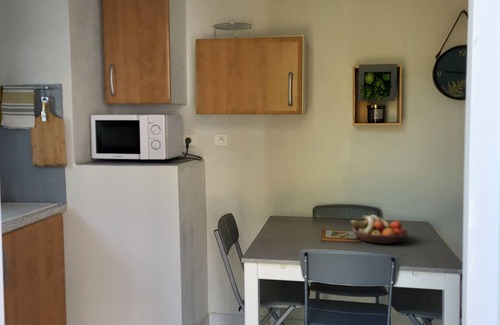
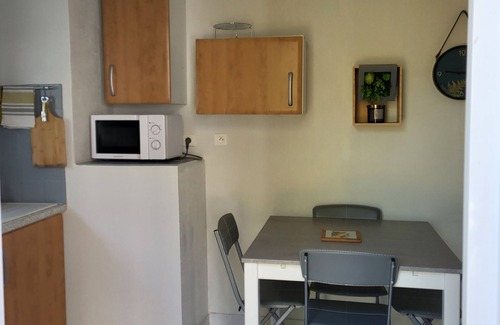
- fruit bowl (379, 227)
